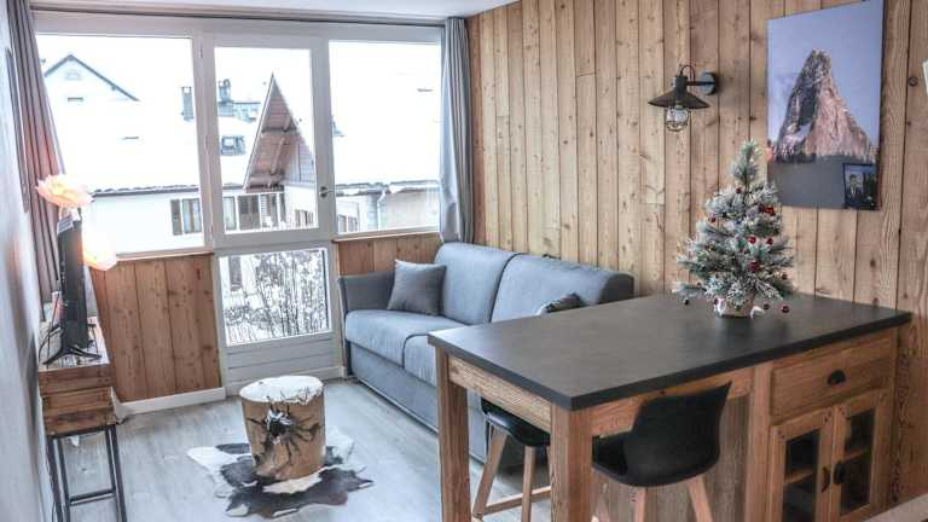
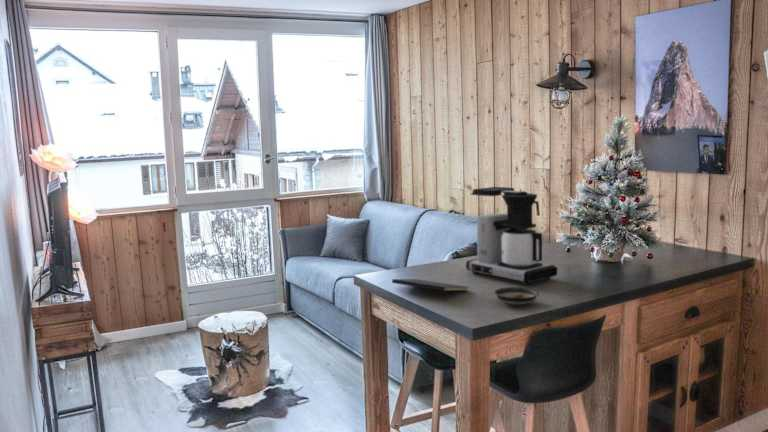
+ saucer (516, 297)
+ coffee maker (510, 233)
+ notepad (430, 284)
